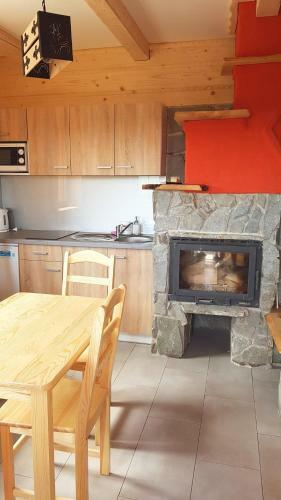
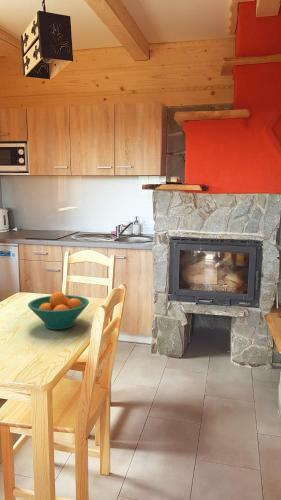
+ fruit bowl (59, 308)
